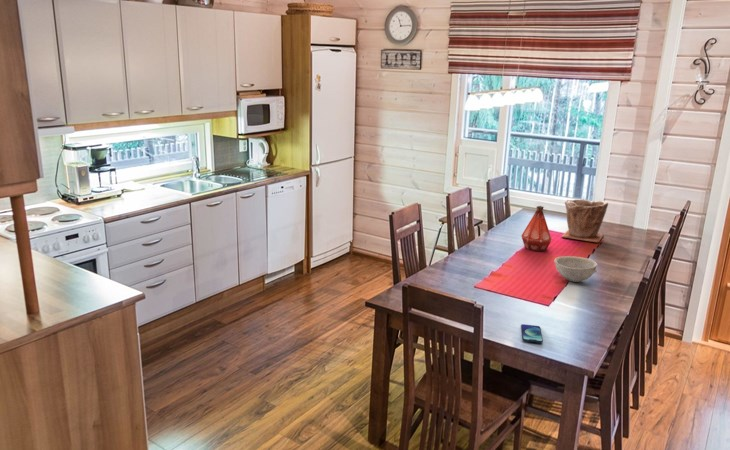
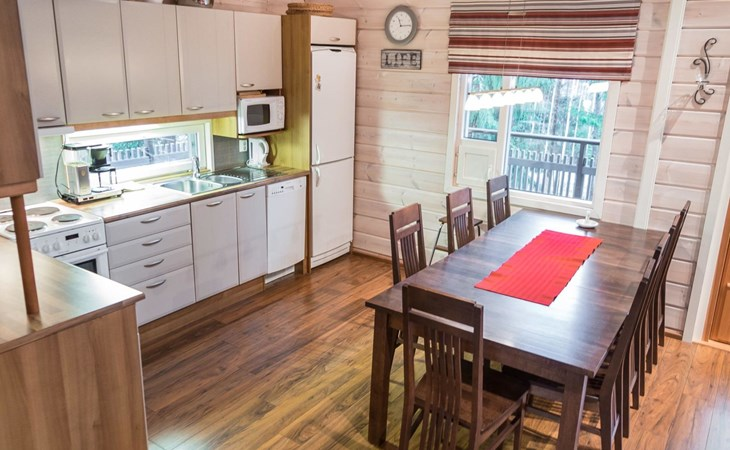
- bottle (538, 227)
- bowl (574, 271)
- plant pot (584, 218)
- smartphone (531, 333)
